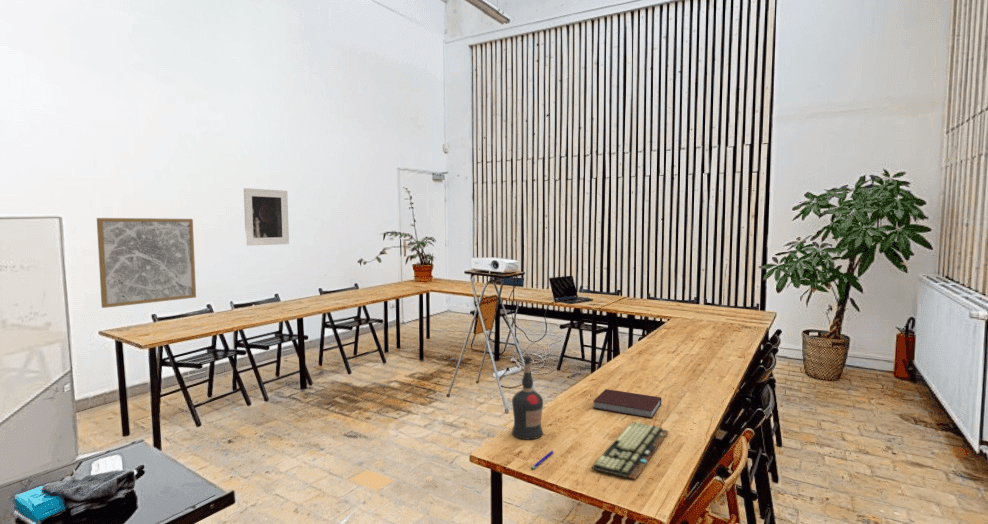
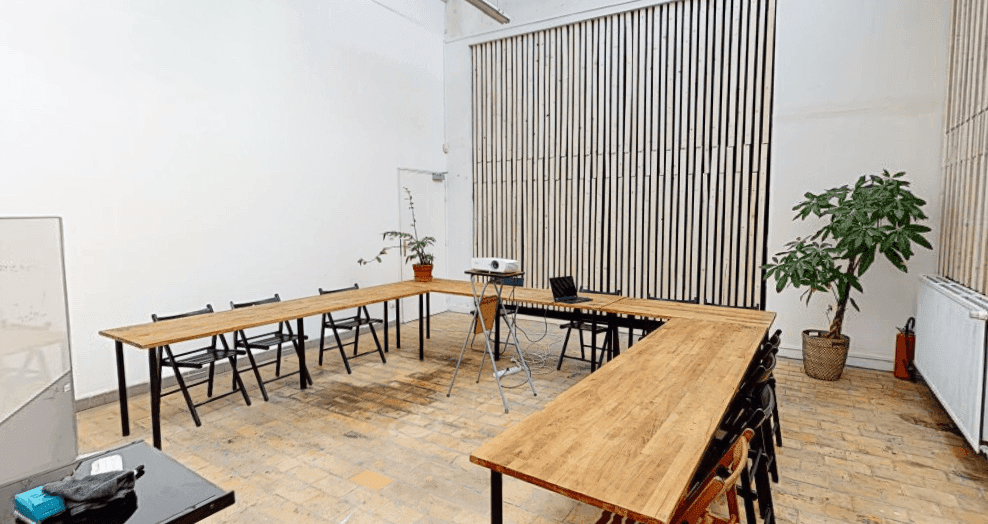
- keyboard (633, 446)
- notebook (627, 402)
- liquor bottle (527, 394)
- wall art (149, 260)
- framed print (267, 217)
- pen (542, 459)
